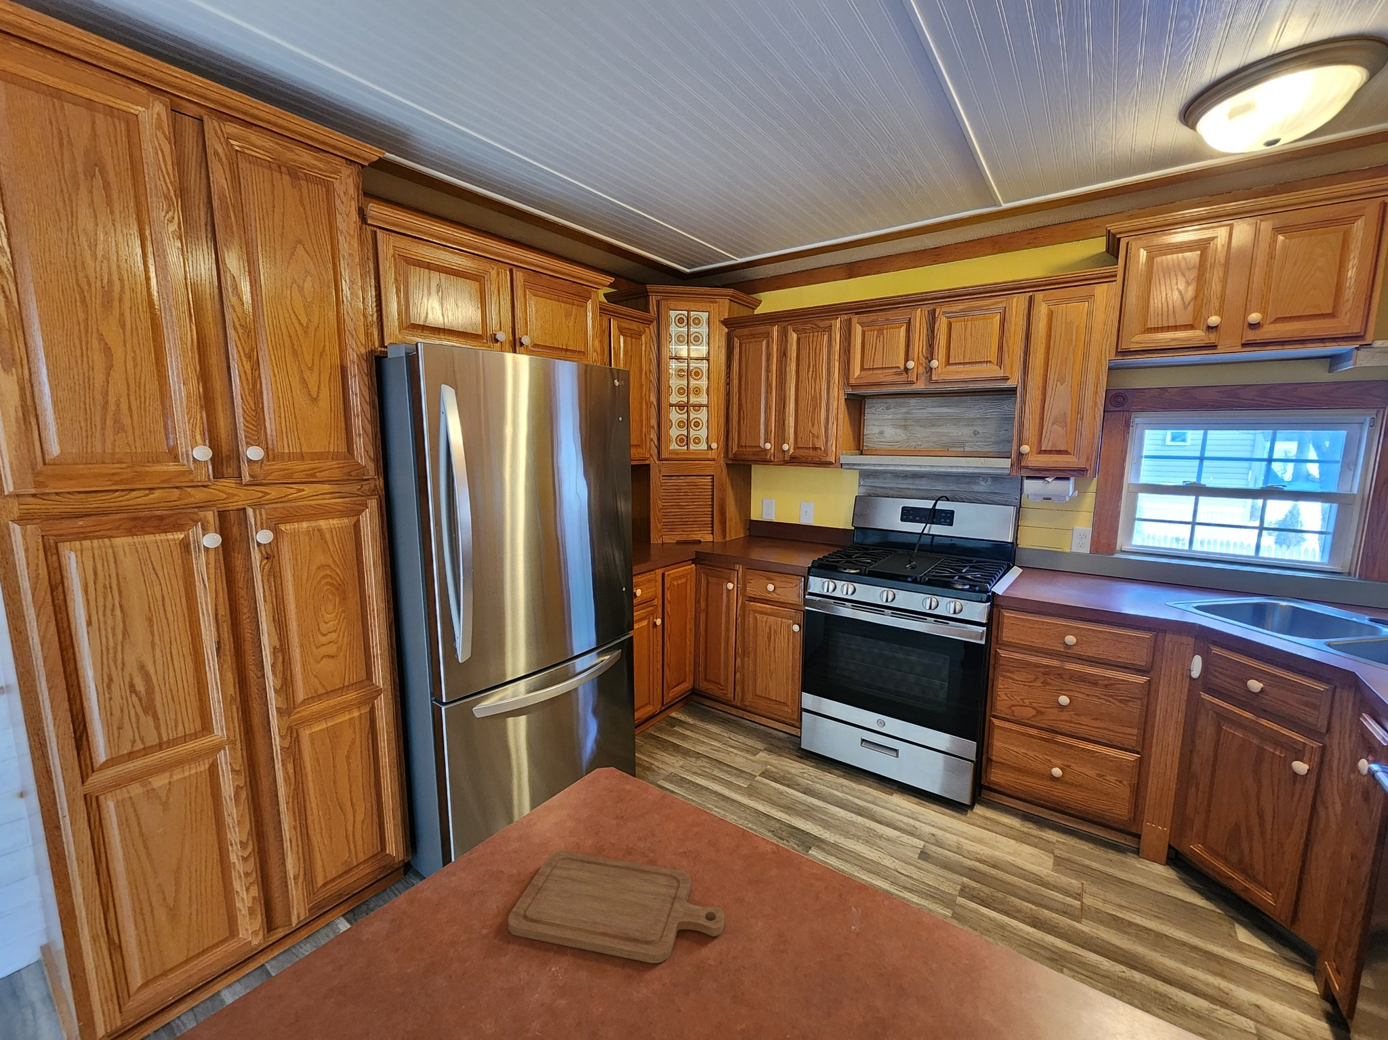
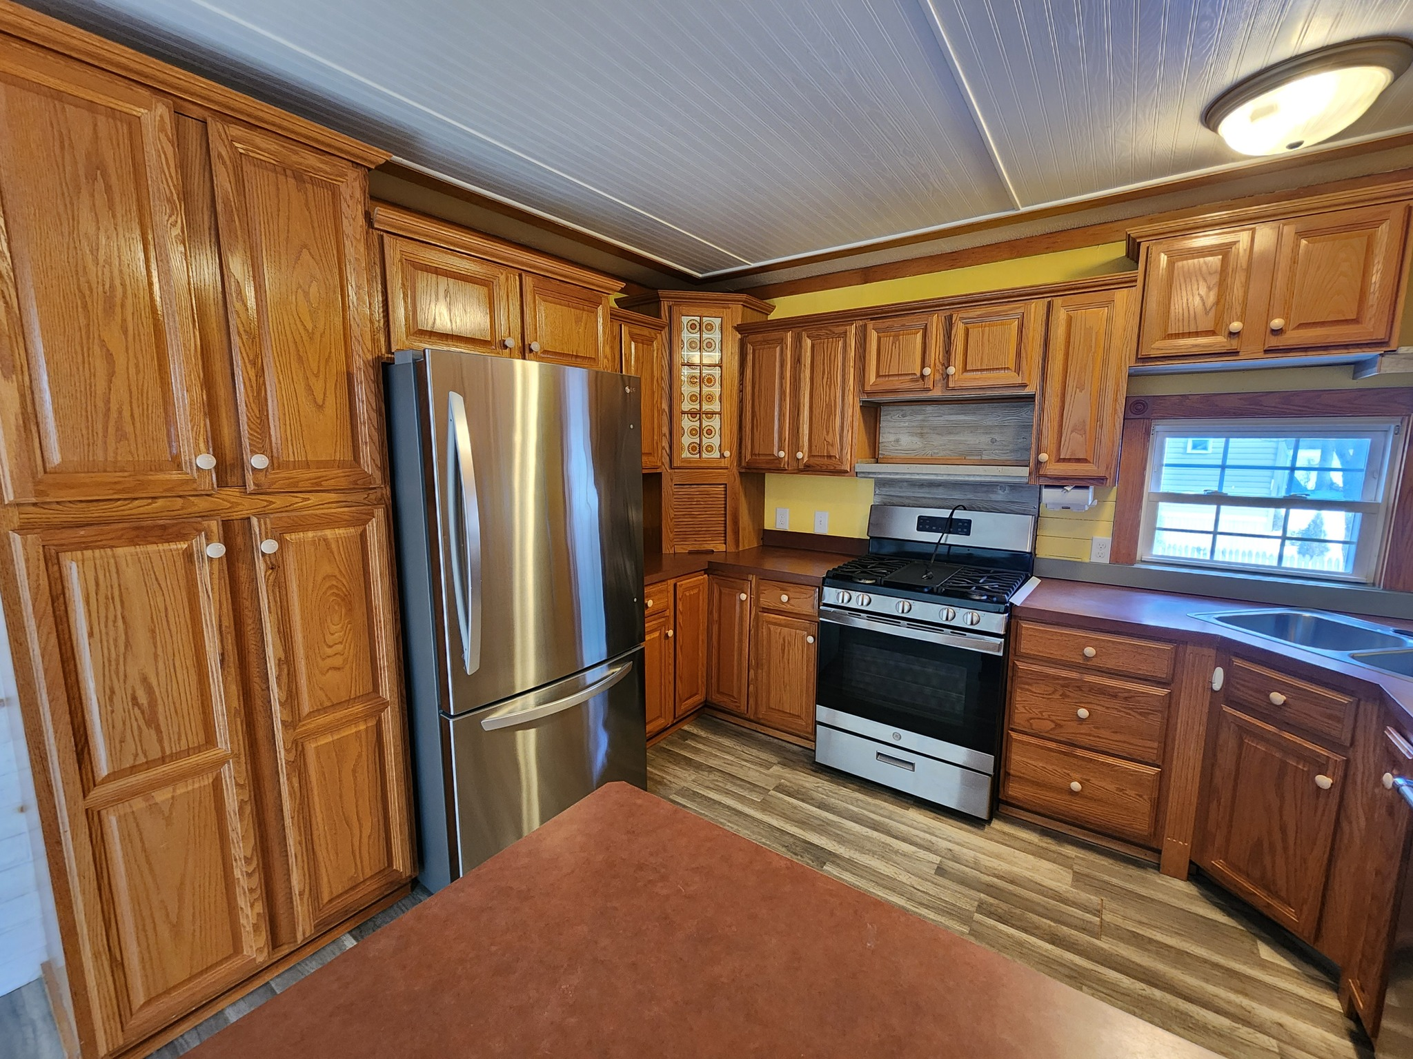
- chopping board (623, 903)
